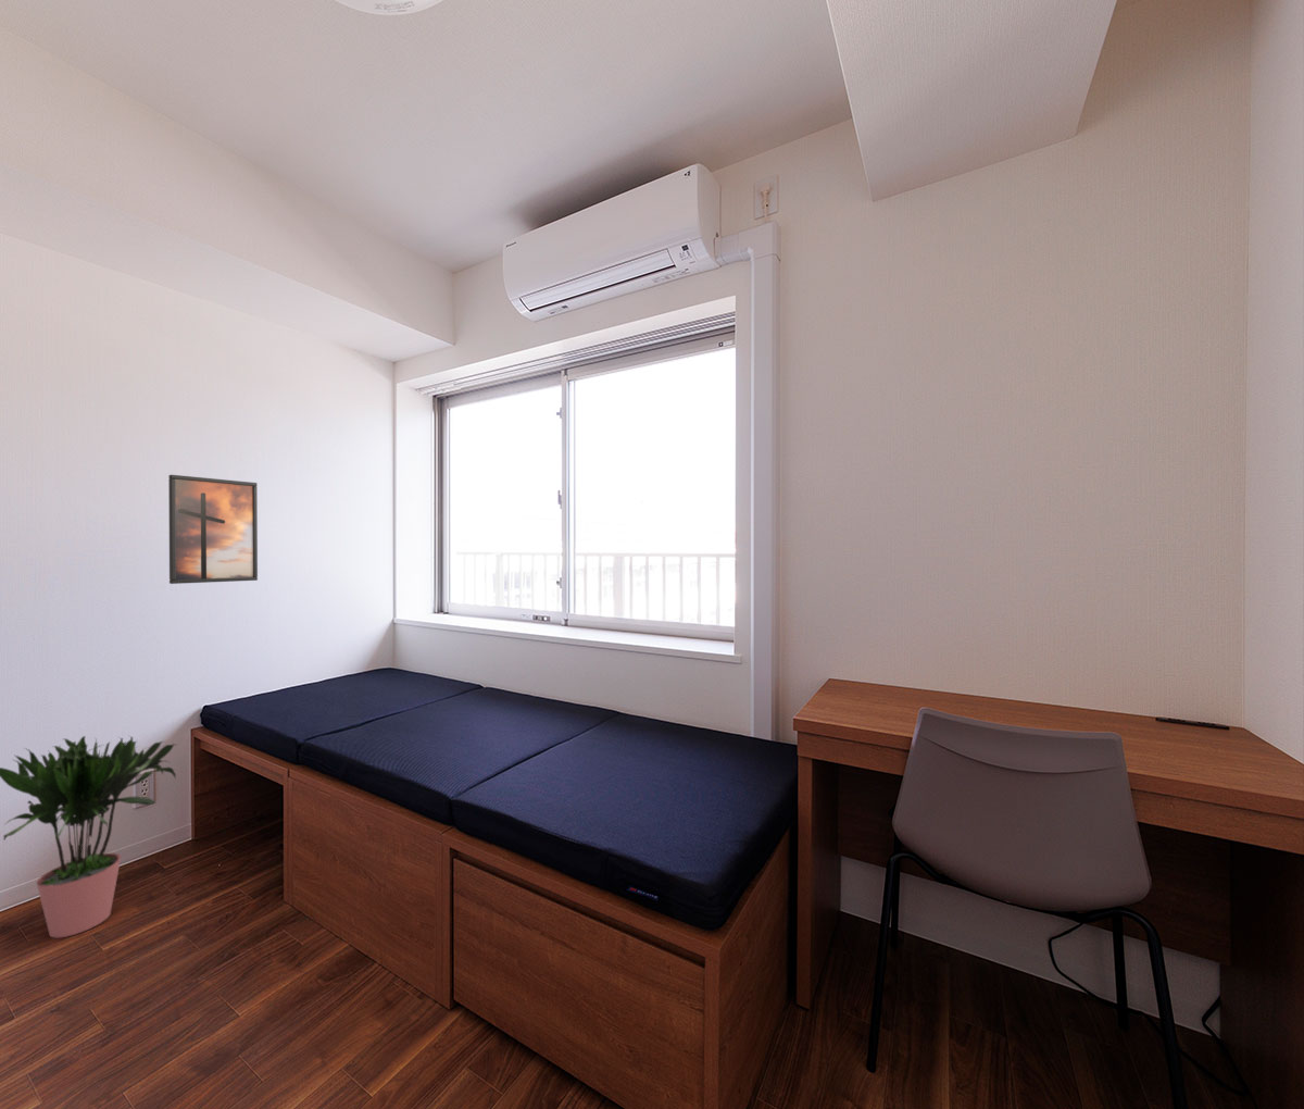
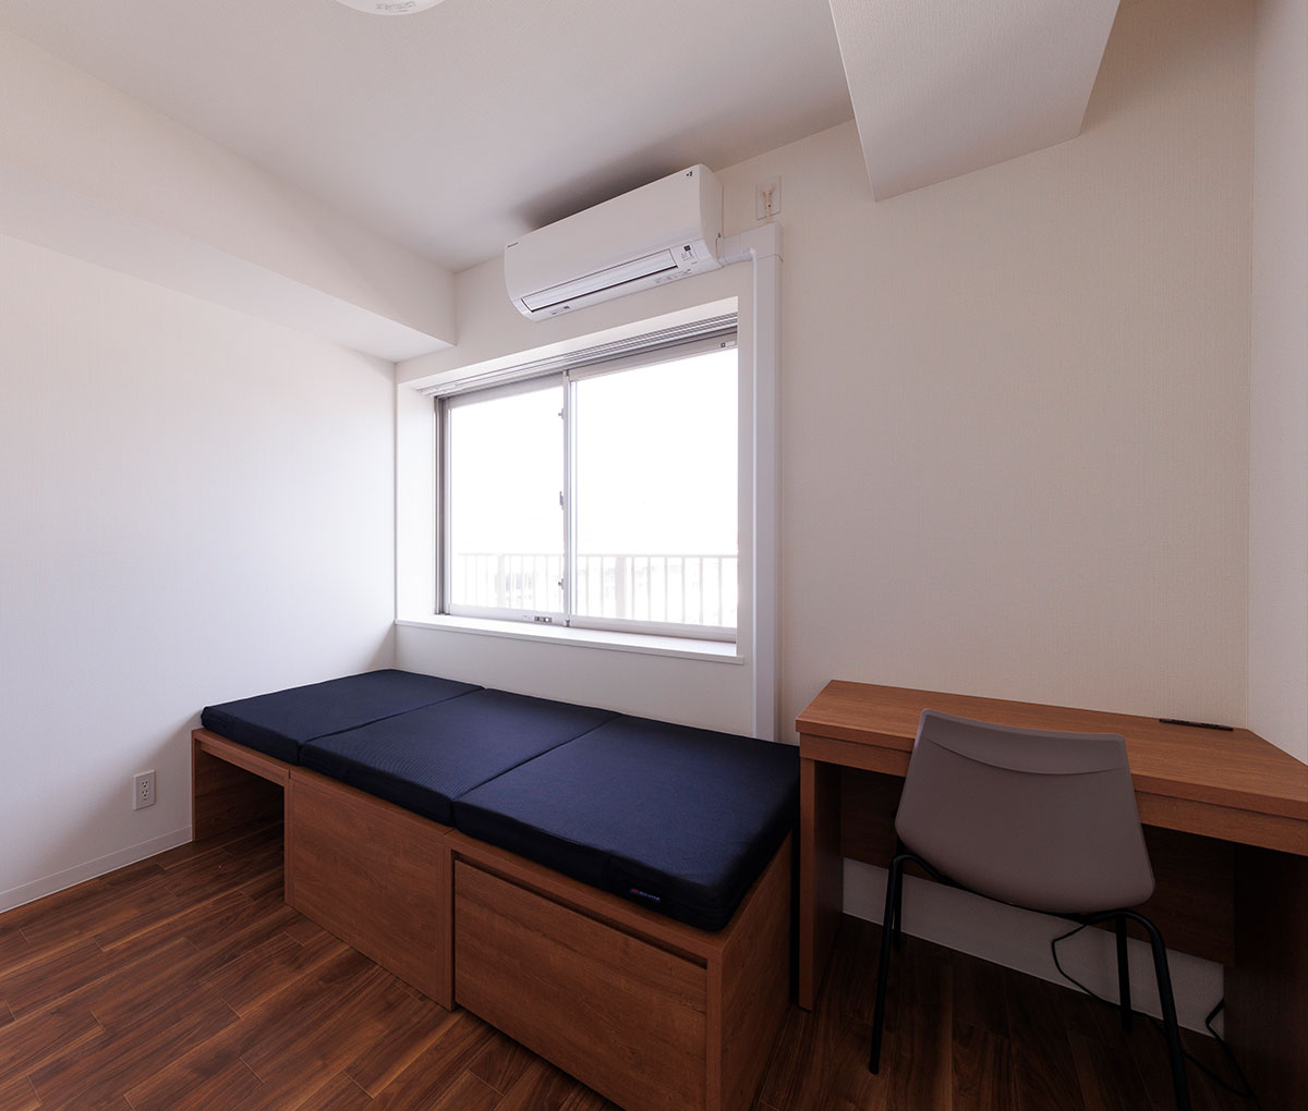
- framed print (216, 529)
- potted plant (87, 822)
